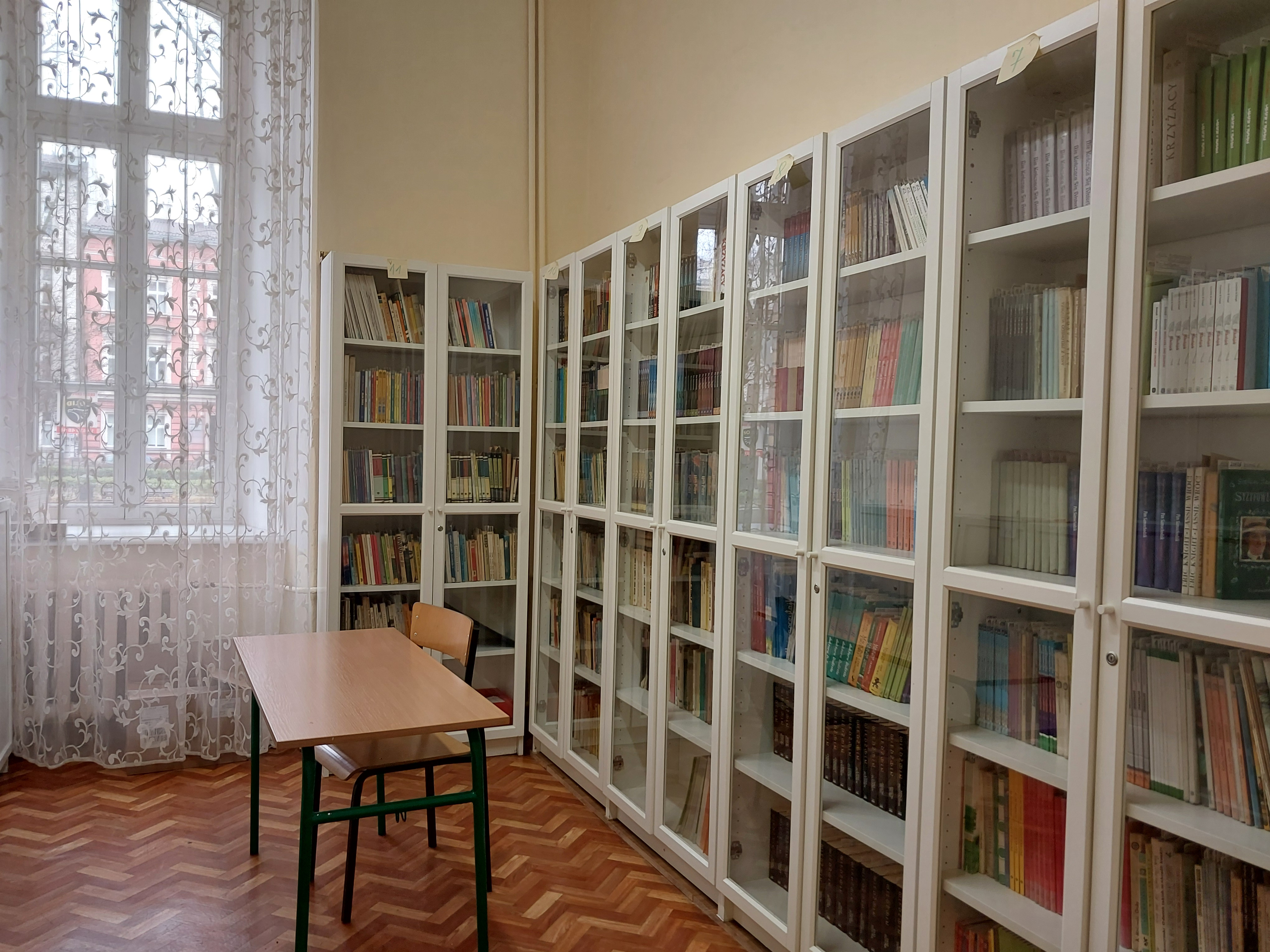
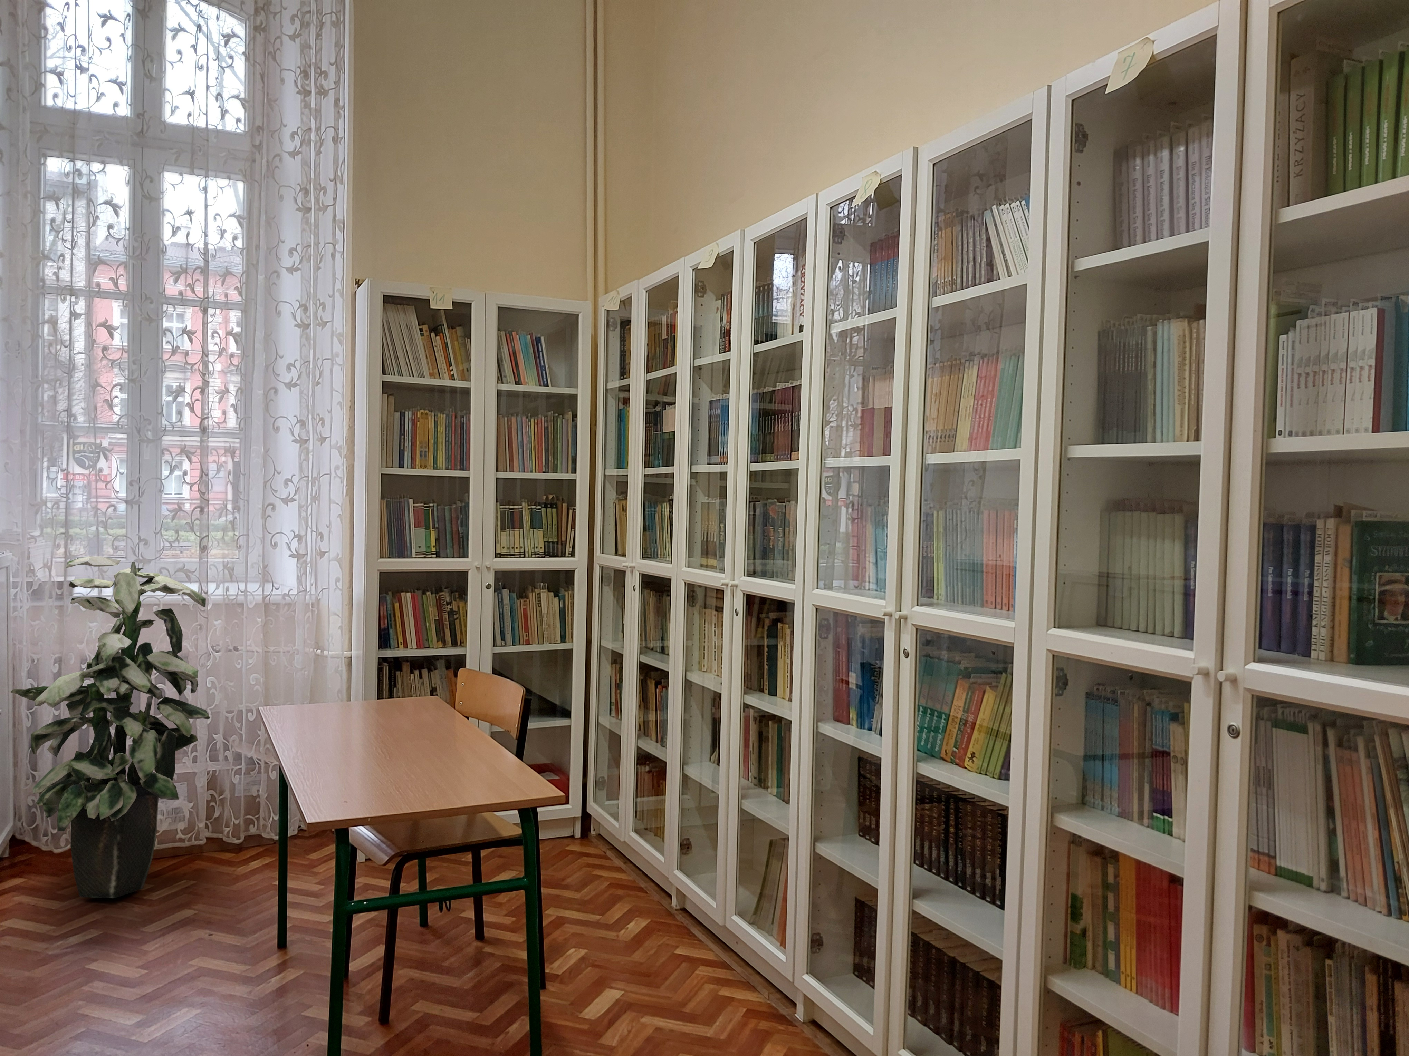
+ indoor plant (113, 722)
